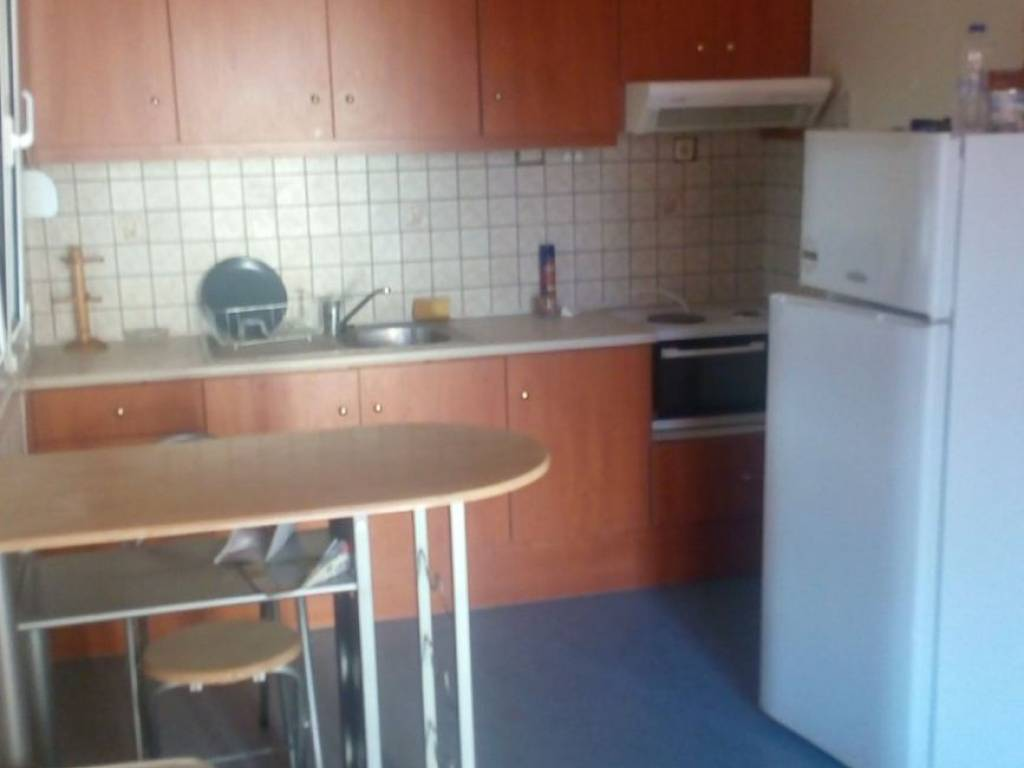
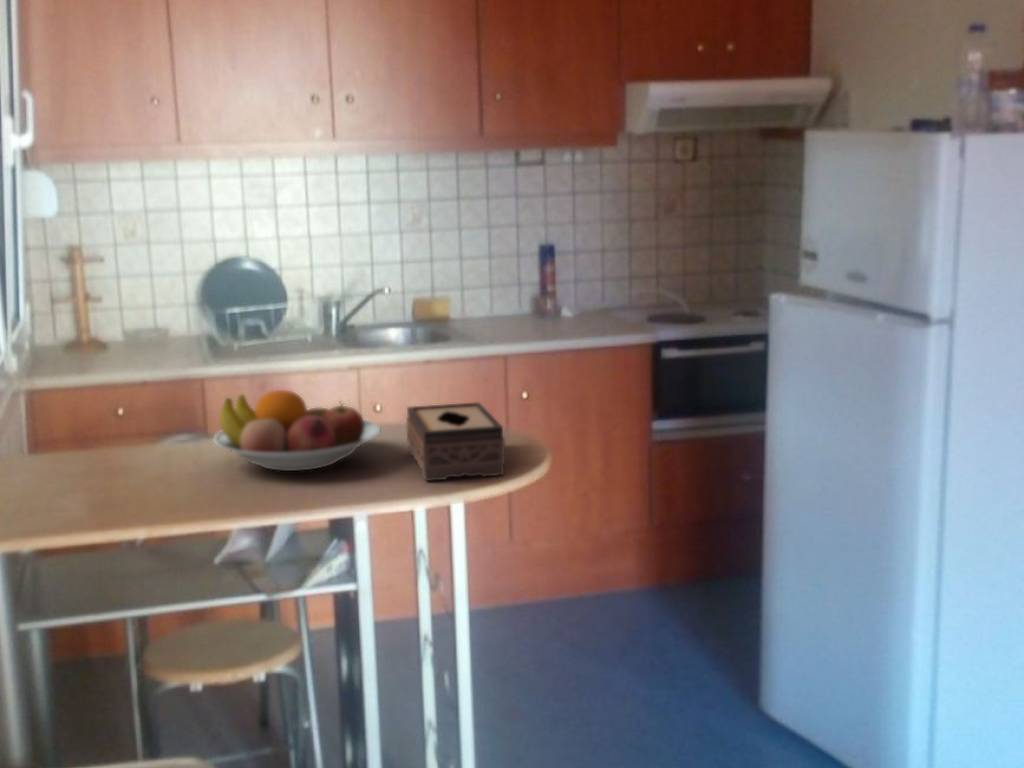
+ fruit bowl (297, 426)
+ tissue box (453, 439)
